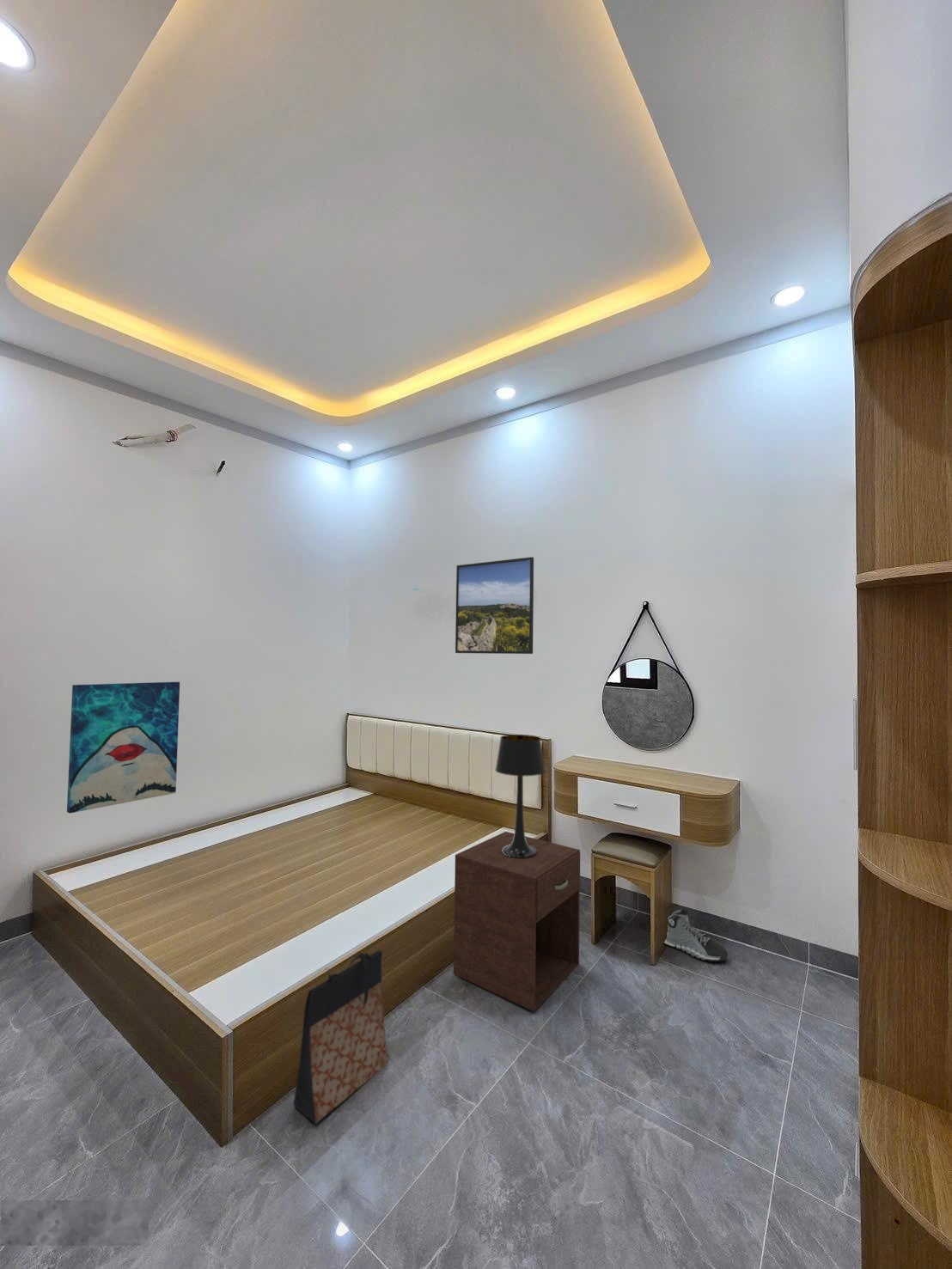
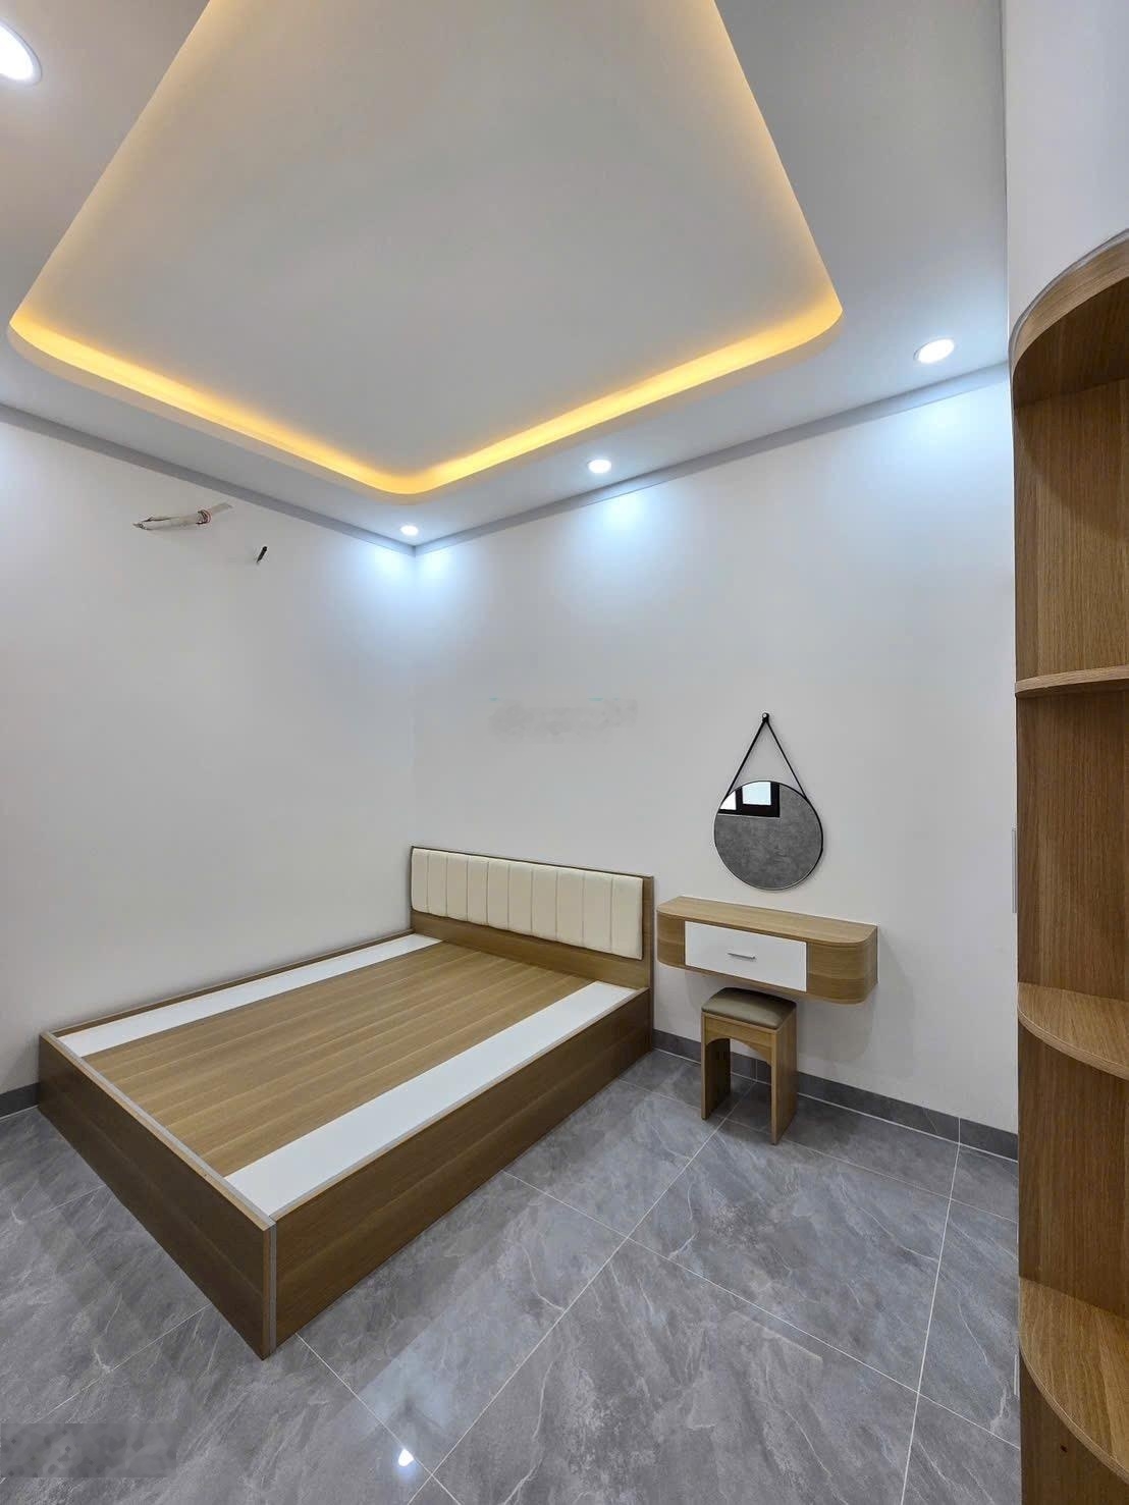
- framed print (492, 607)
- bag (345, 1021)
- table lamp (520, 794)
- nightstand (521, 911)
- sneaker (692, 931)
- wall art (127, 742)
